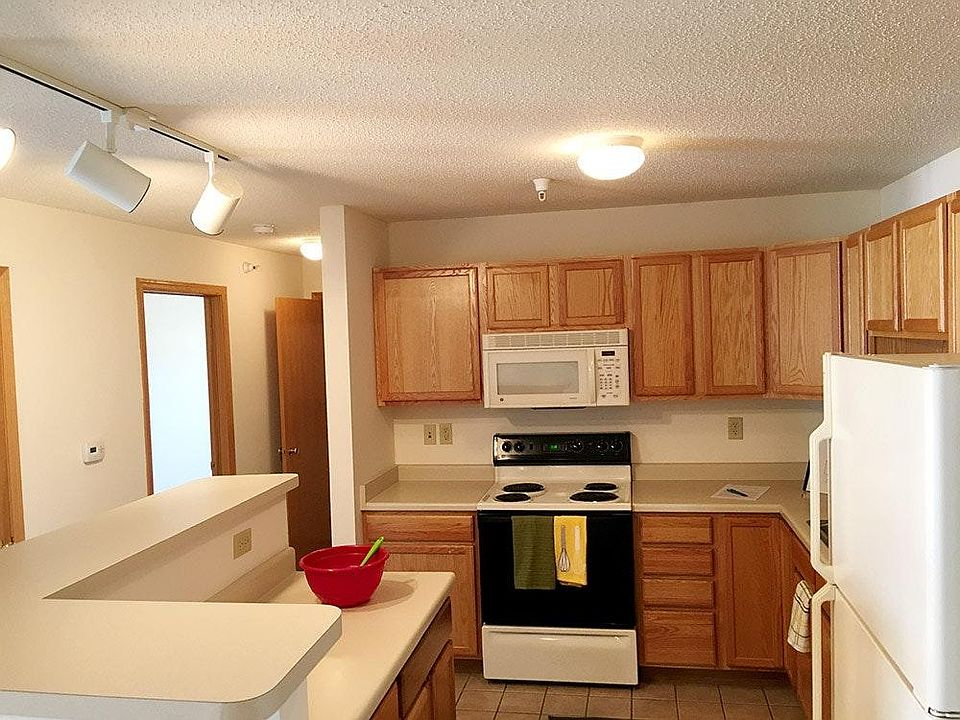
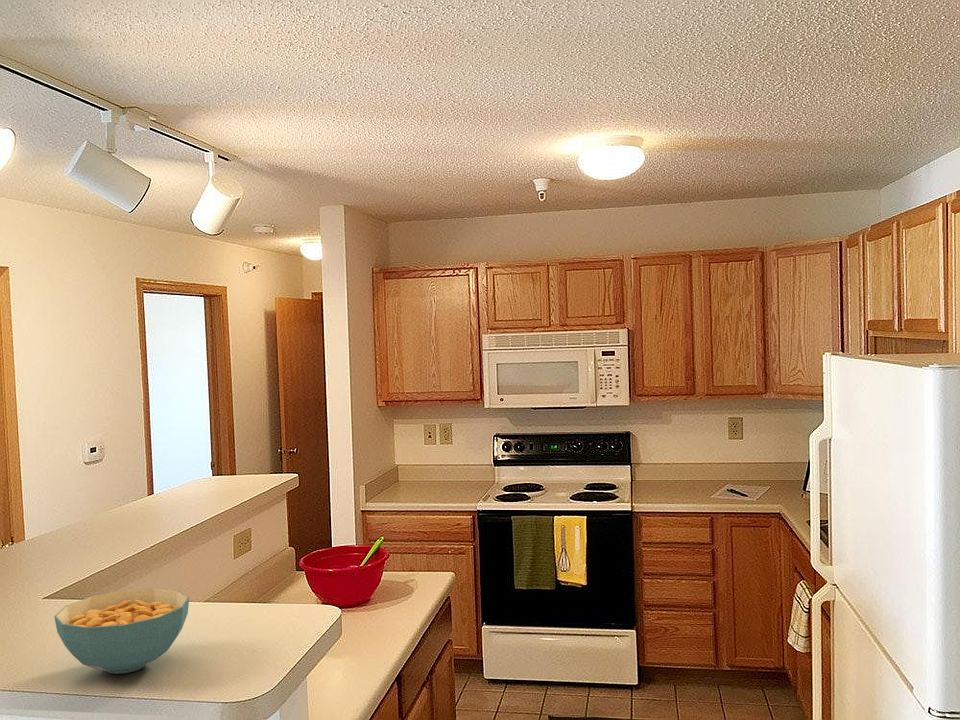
+ cereal bowl (125, 636)
